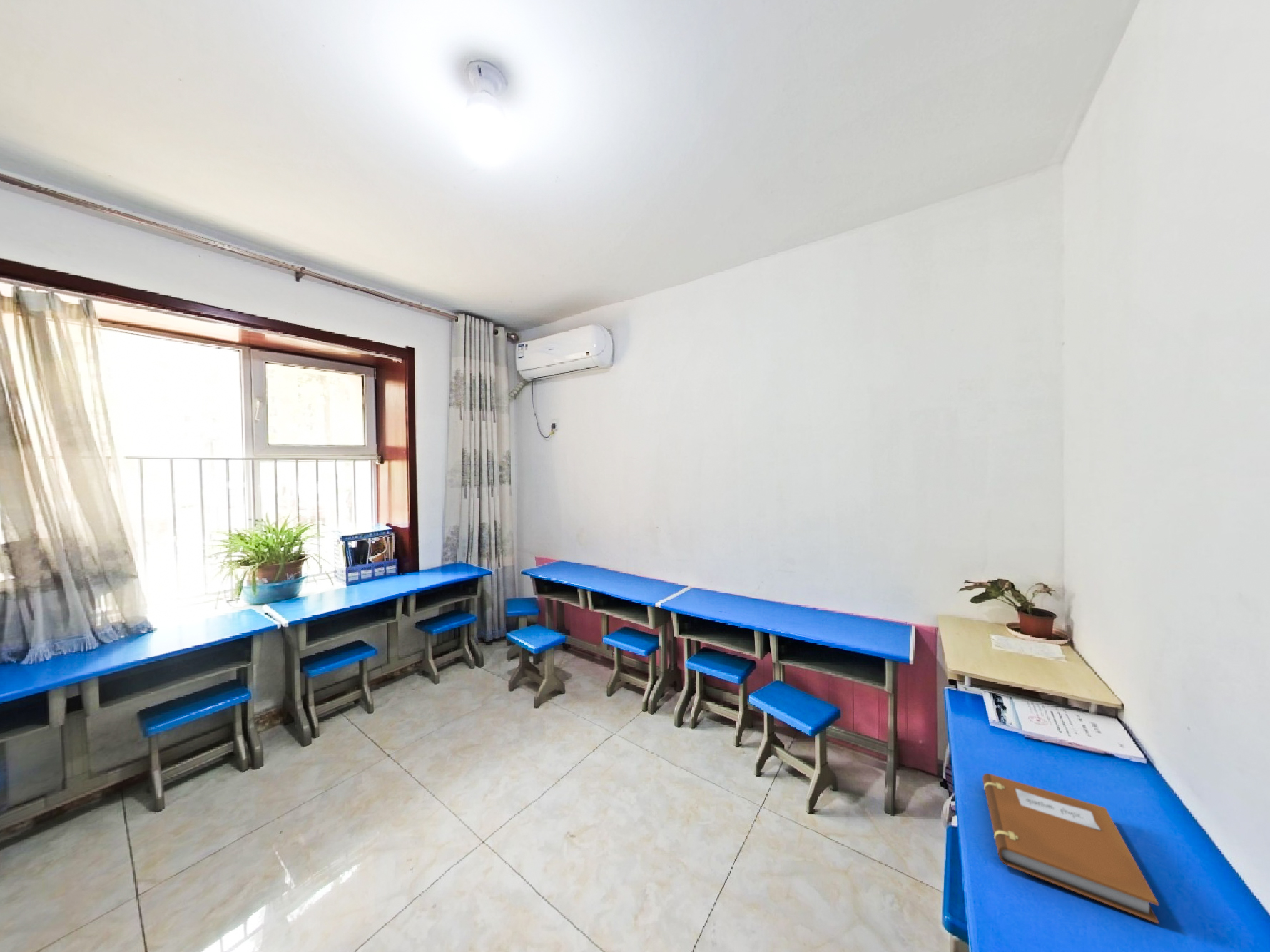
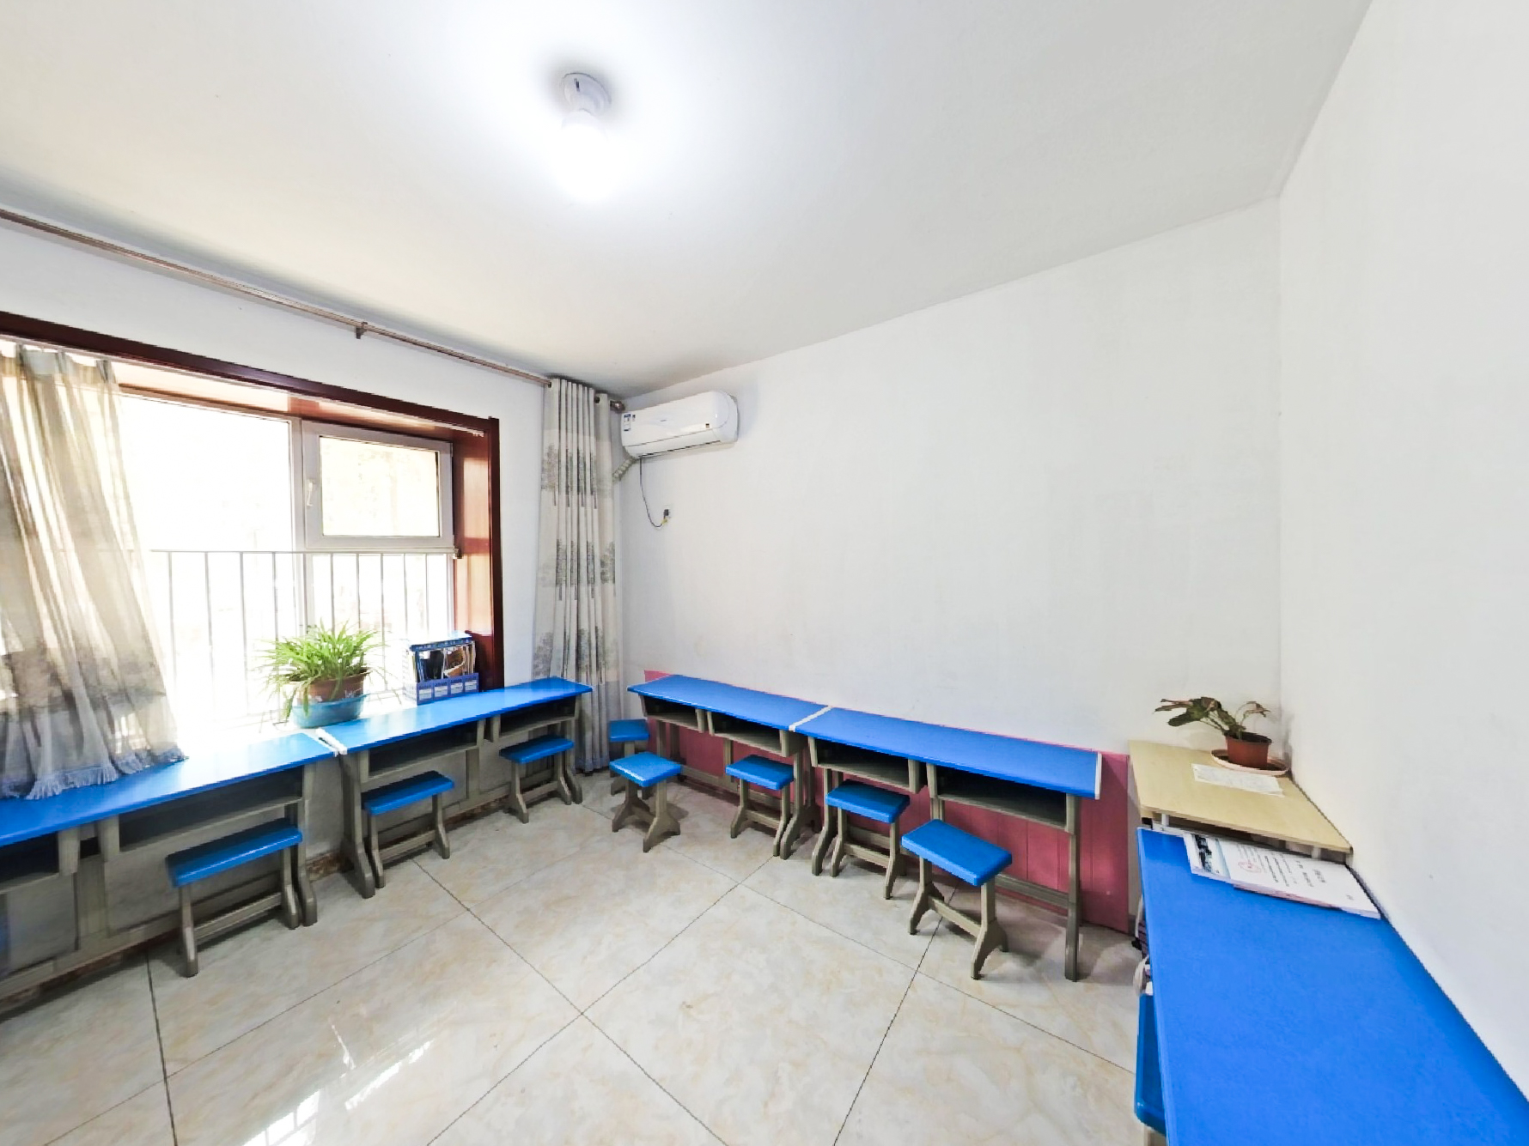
- notebook (1053, 831)
